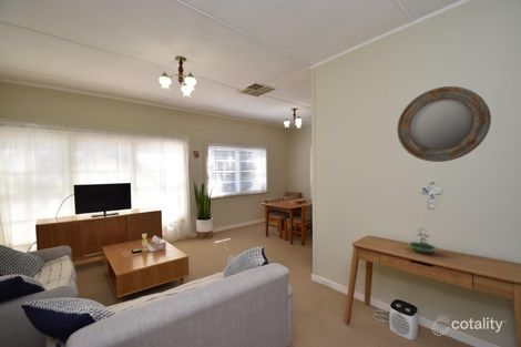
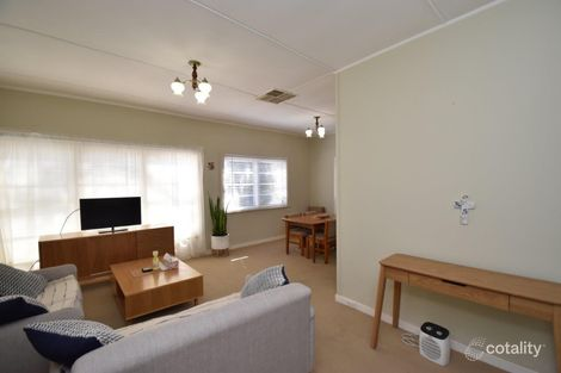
- terrarium (421, 233)
- home mirror (438, 124)
